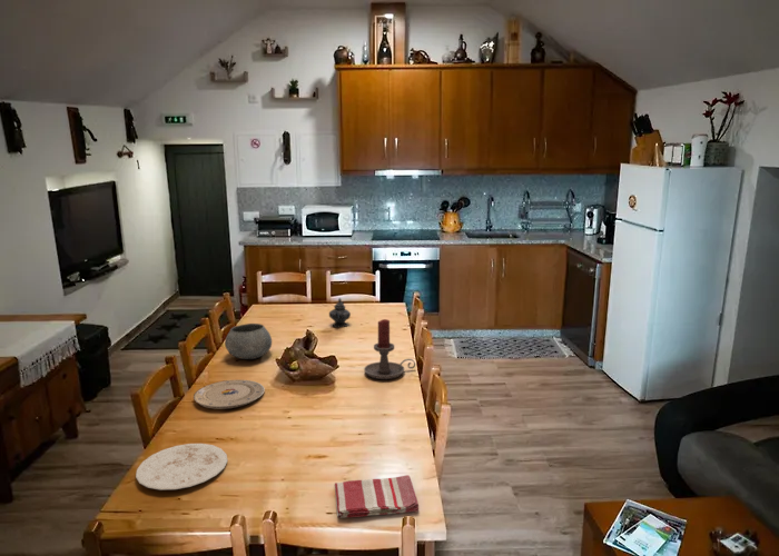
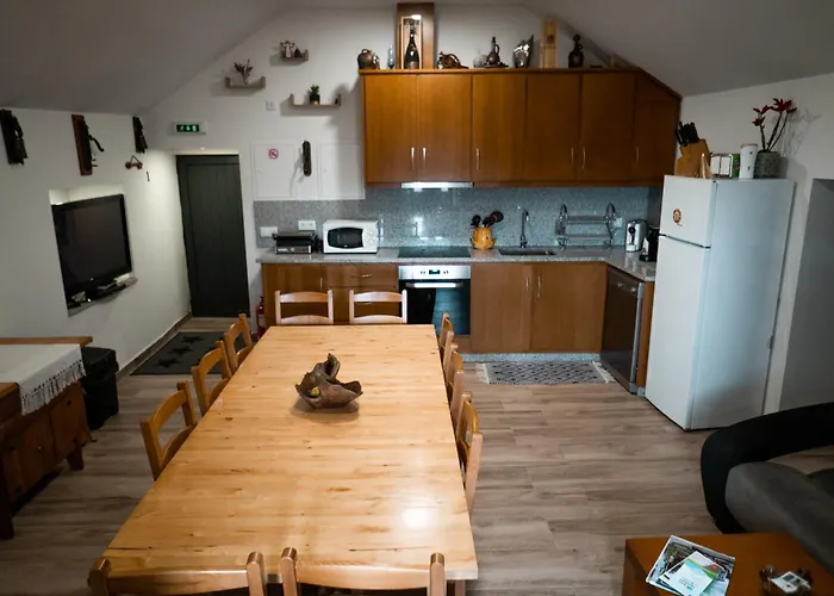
- teapot (339, 311)
- candle holder (389, 346)
- bowl (248, 341)
- plate (229, 394)
- dish towel (375, 494)
- plate (183, 466)
